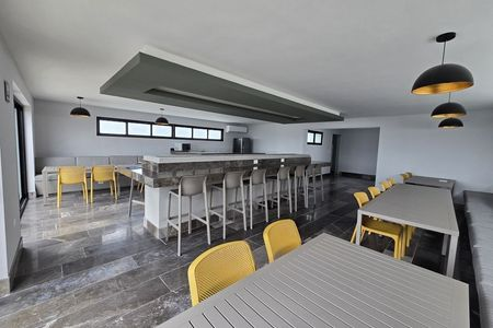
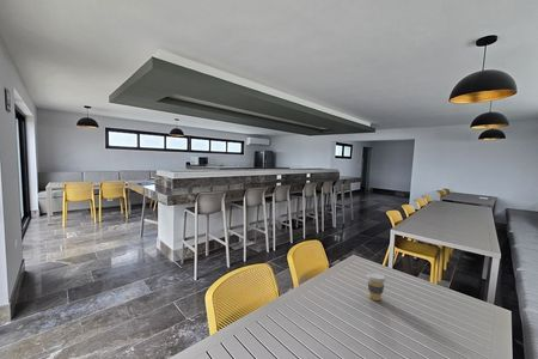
+ coffee cup (375, 286)
